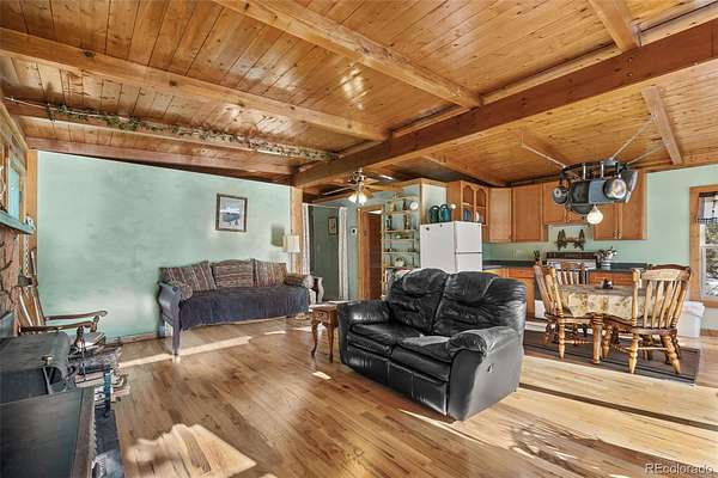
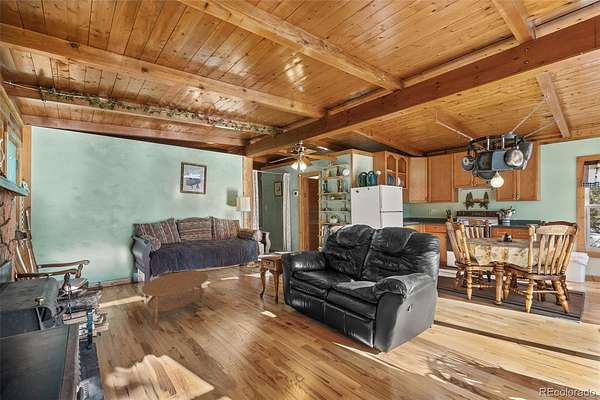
+ coffee table (177, 293)
